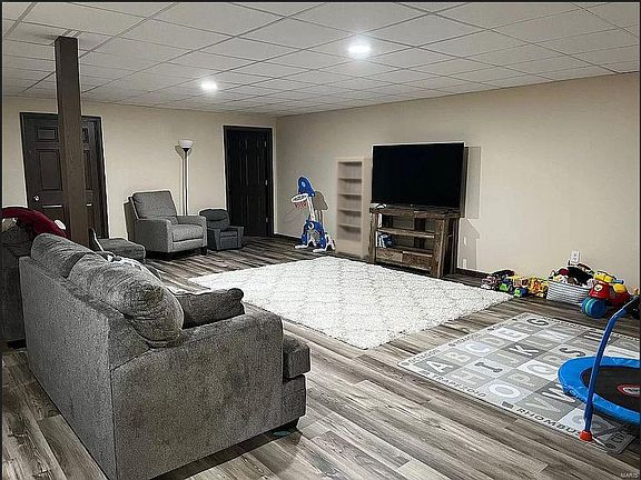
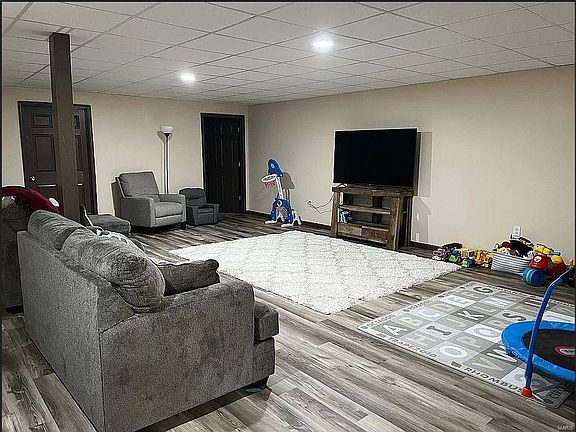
- bookshelf (354, 207)
